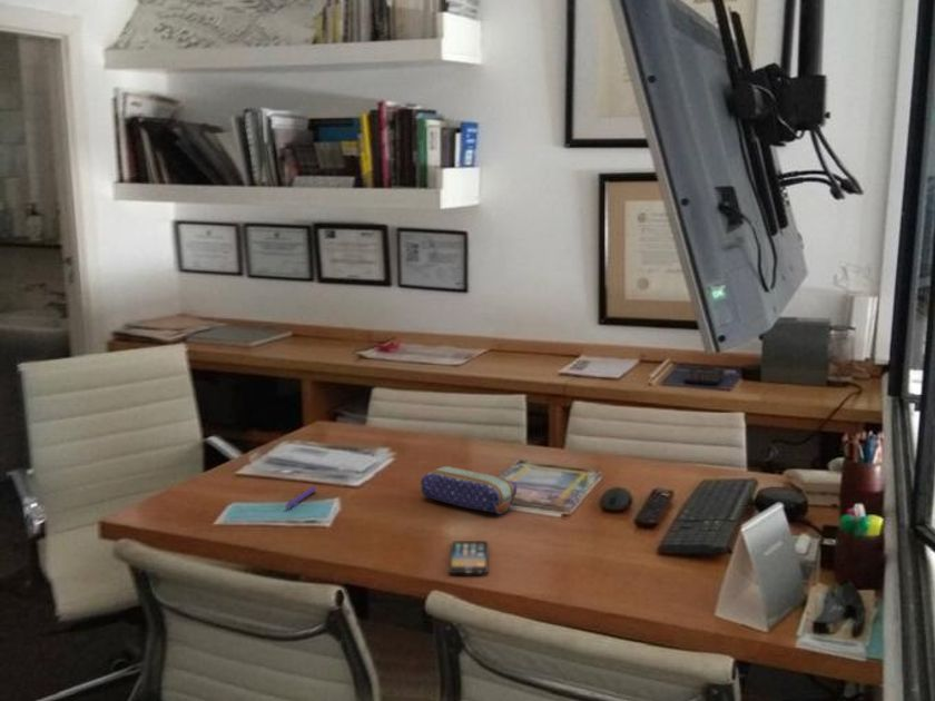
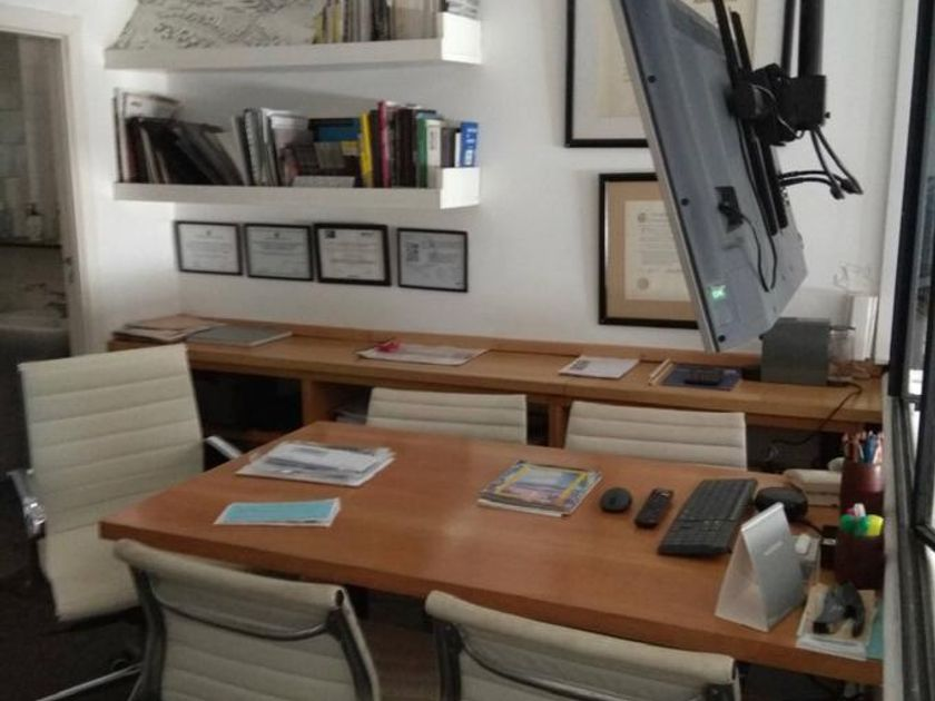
- pencil case (468, 487)
- pen (299, 497)
- smartphone (469, 556)
